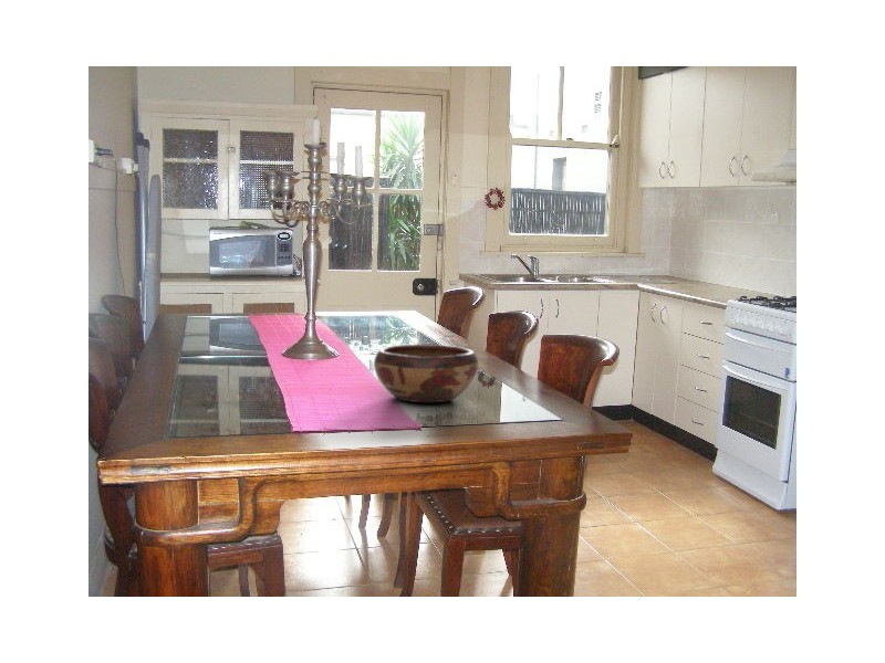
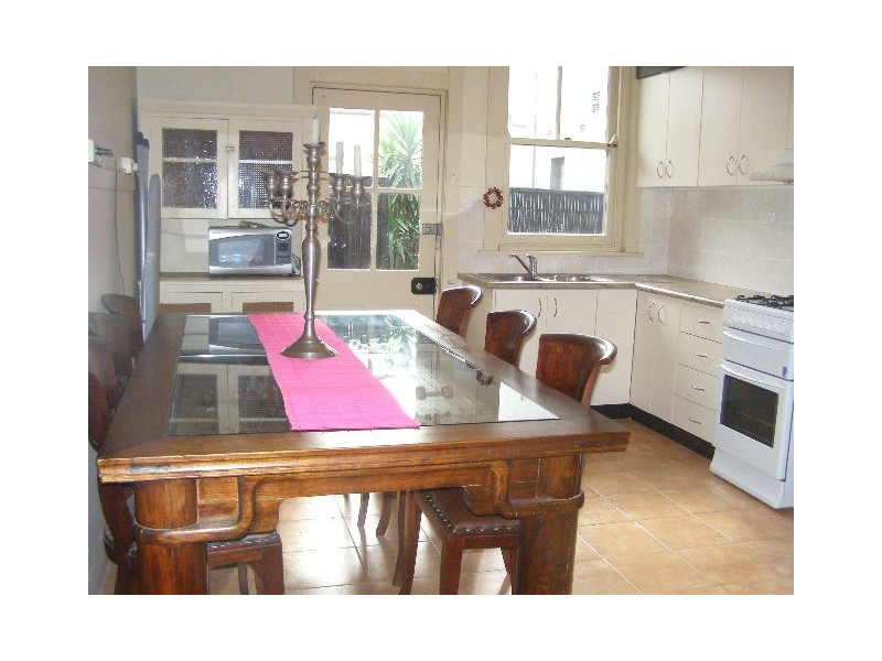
- decorative bowl (426, 373)
